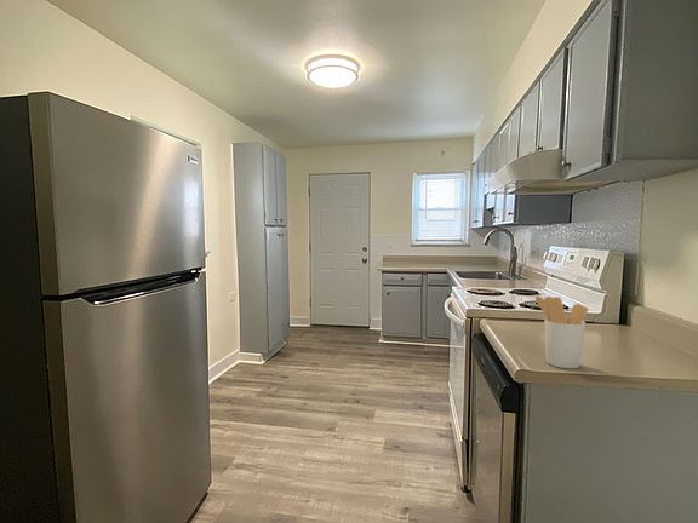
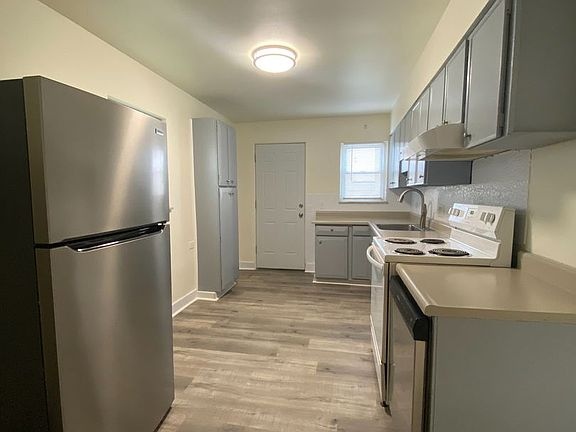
- utensil holder (557, 328)
